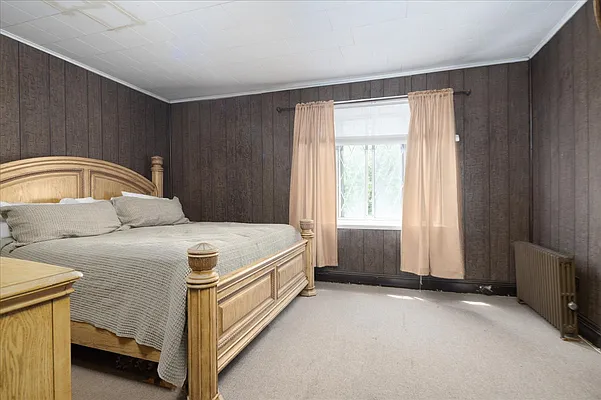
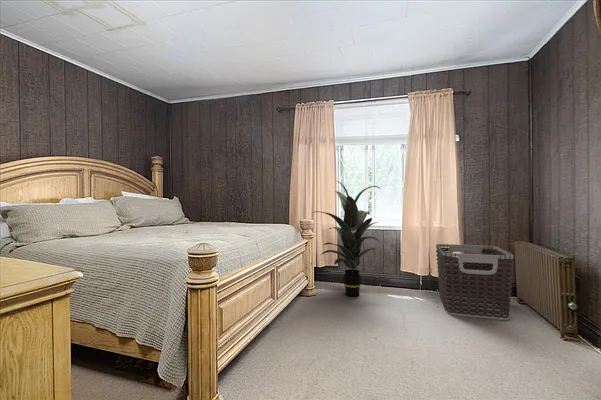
+ indoor plant (348, 236)
+ clothes hamper (471, 278)
